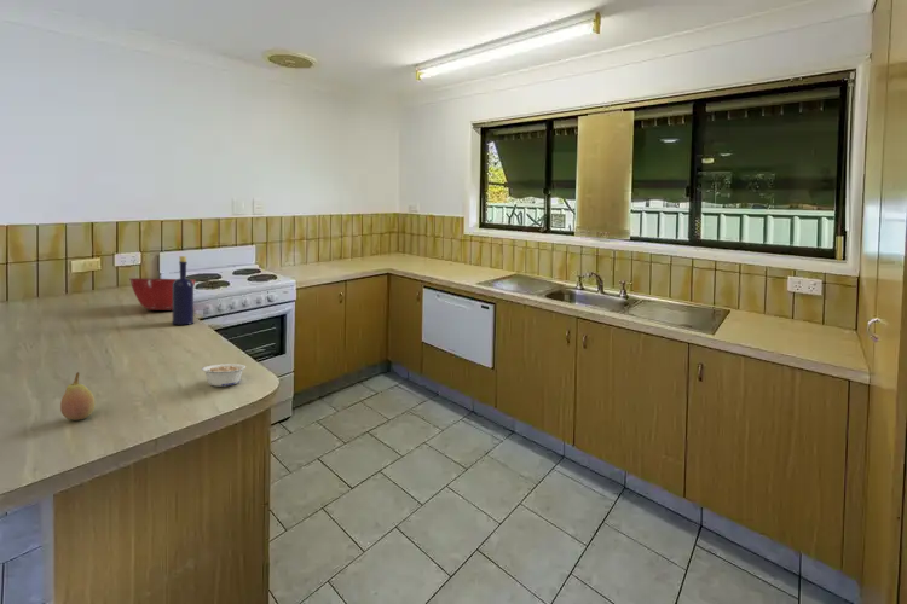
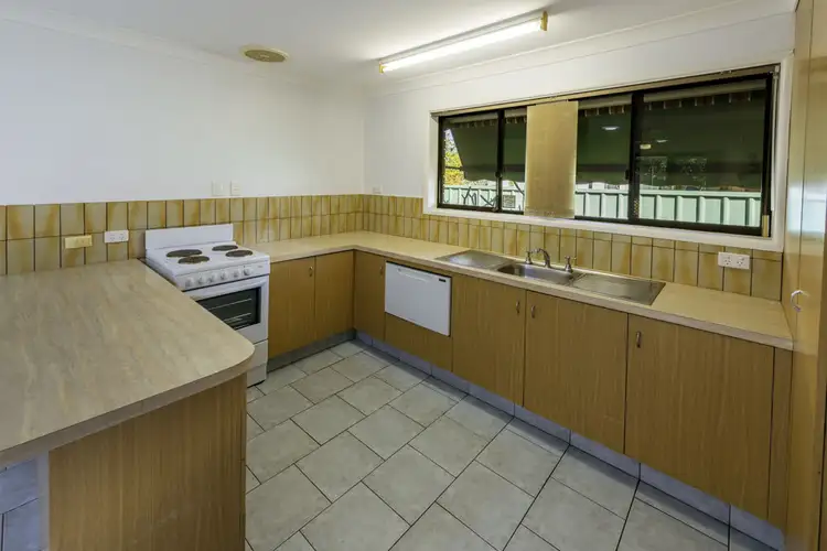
- bottle (183, 290)
- fruit (77, 395)
- mixing bowl (163, 294)
- legume (224, 373)
